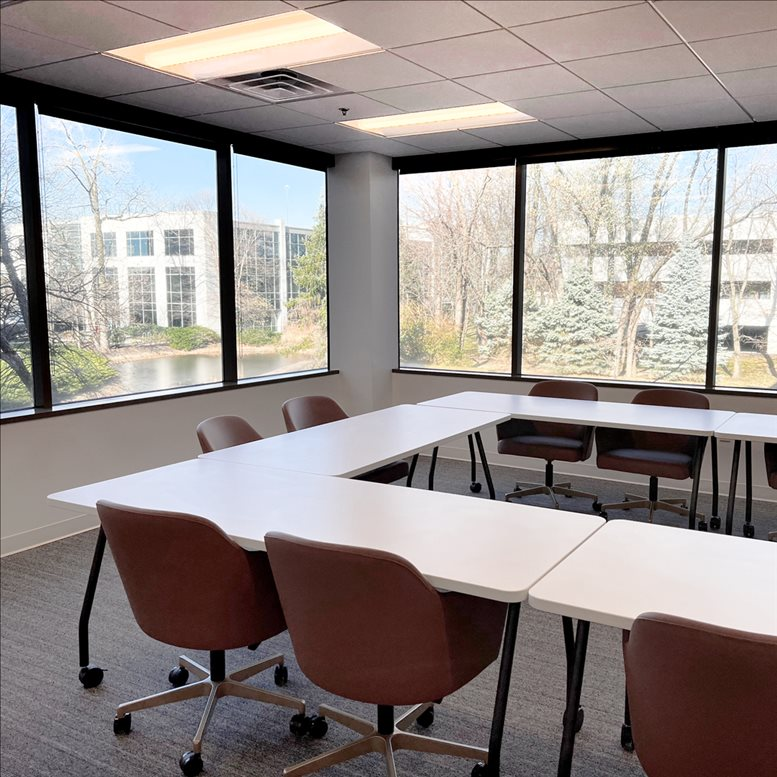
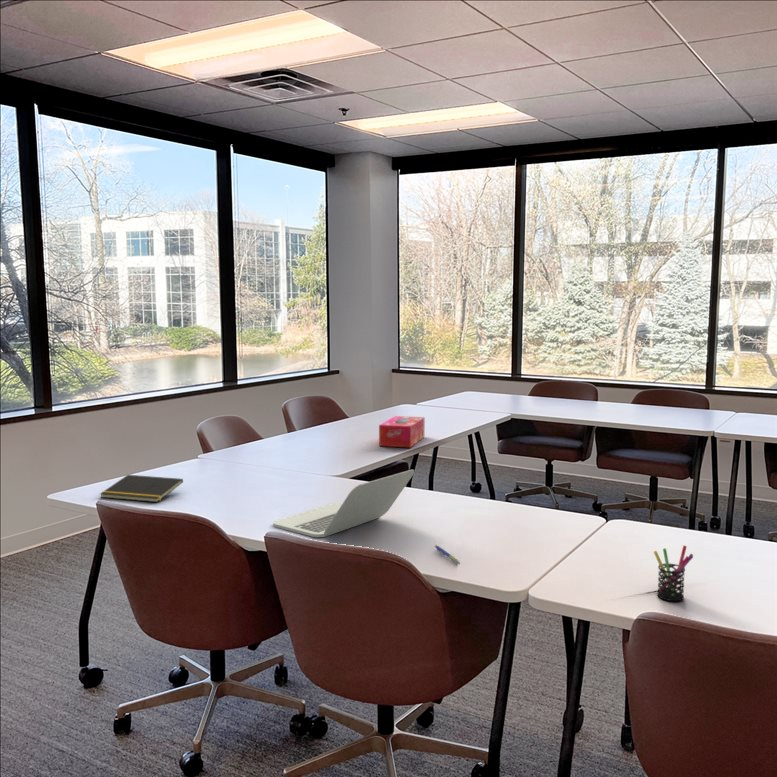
+ tissue box (402, 431)
+ notepad (142, 487)
+ pen (447, 554)
+ pen holder (671, 571)
+ laptop (345, 499)
